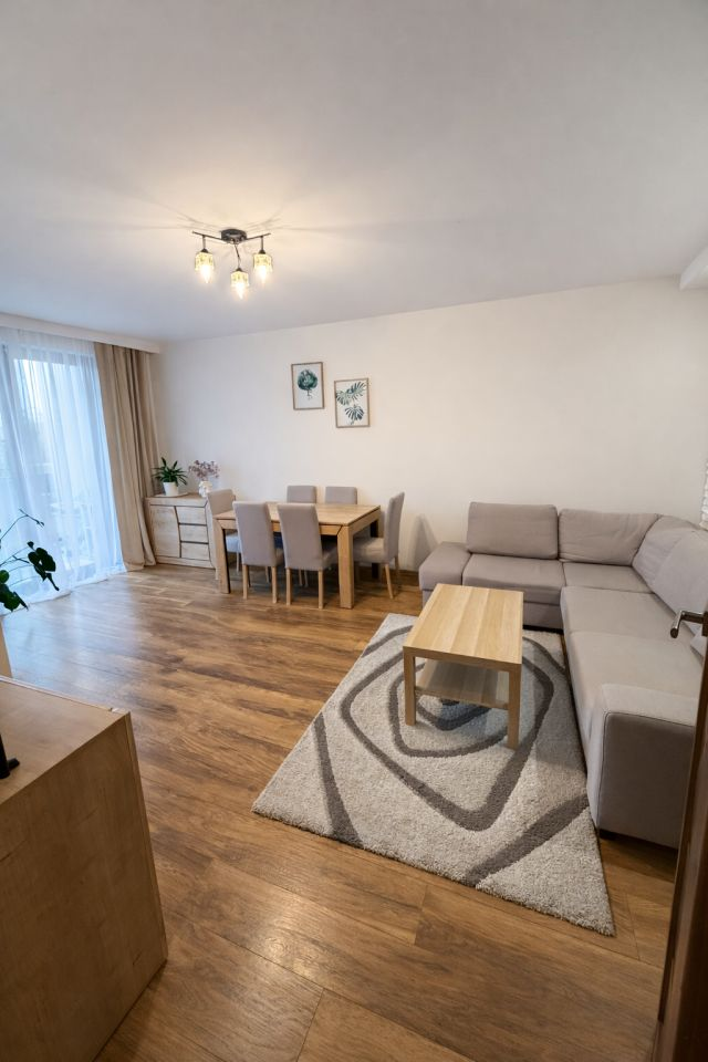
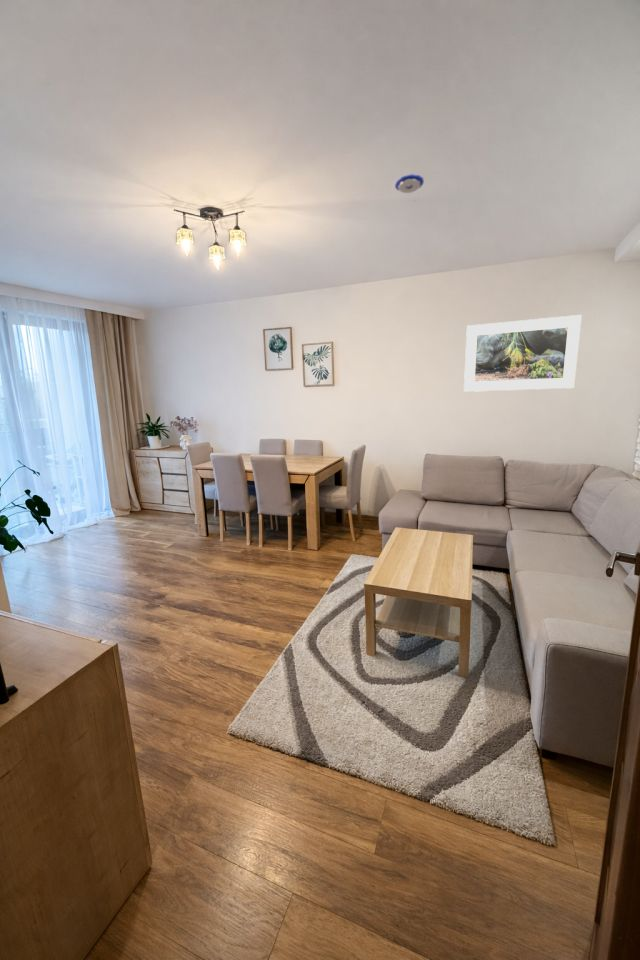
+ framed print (518, 356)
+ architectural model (409, 182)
